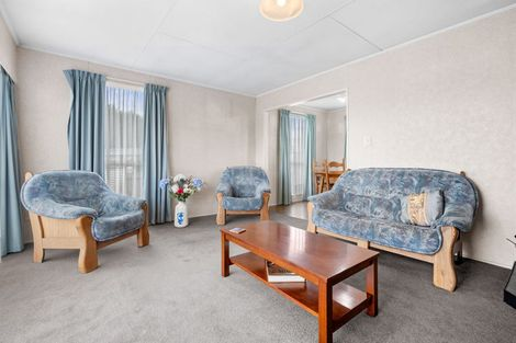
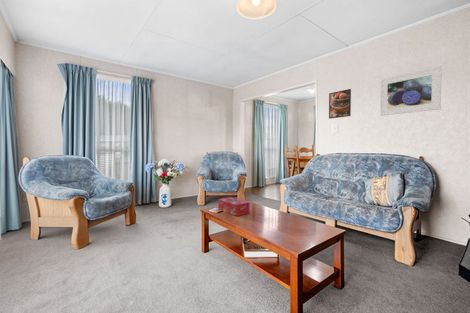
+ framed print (339, 104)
+ tissue box (233, 205)
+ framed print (408, 93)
